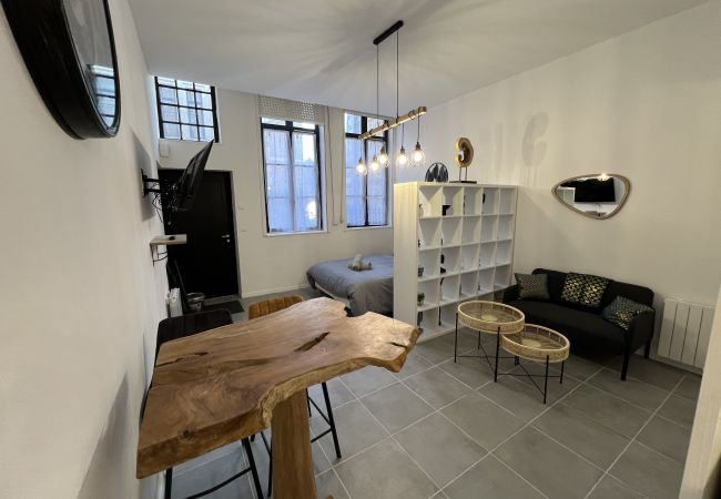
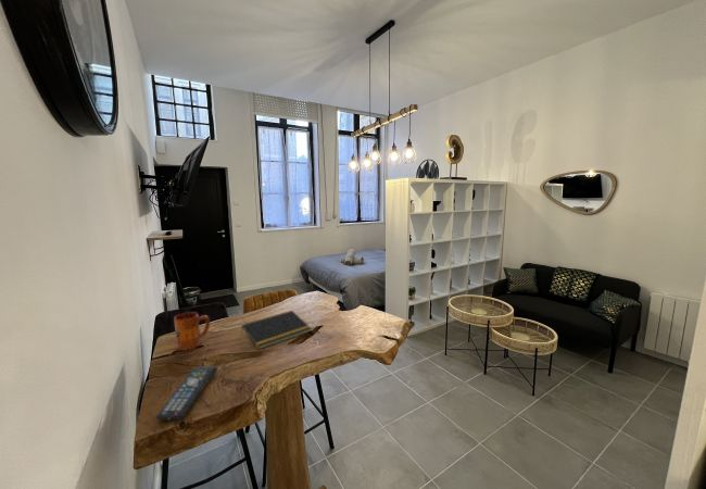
+ remote control (190, 389)
+ notepad (277, 327)
+ mug (193, 329)
